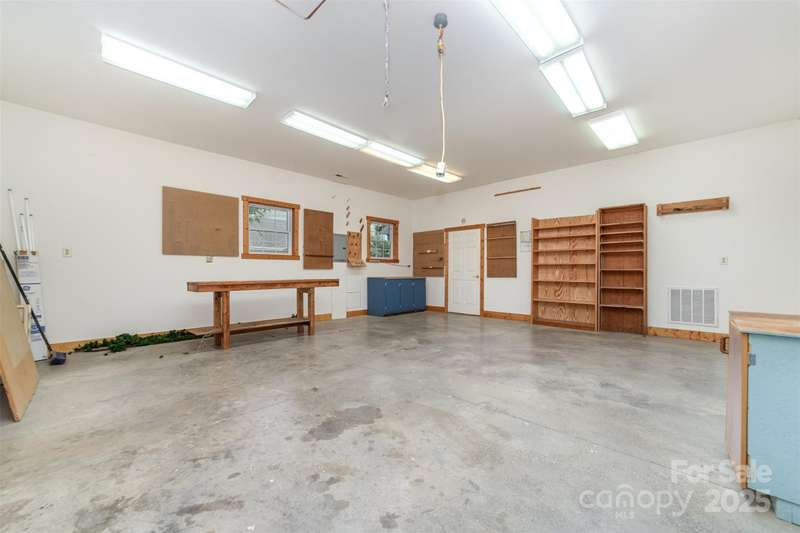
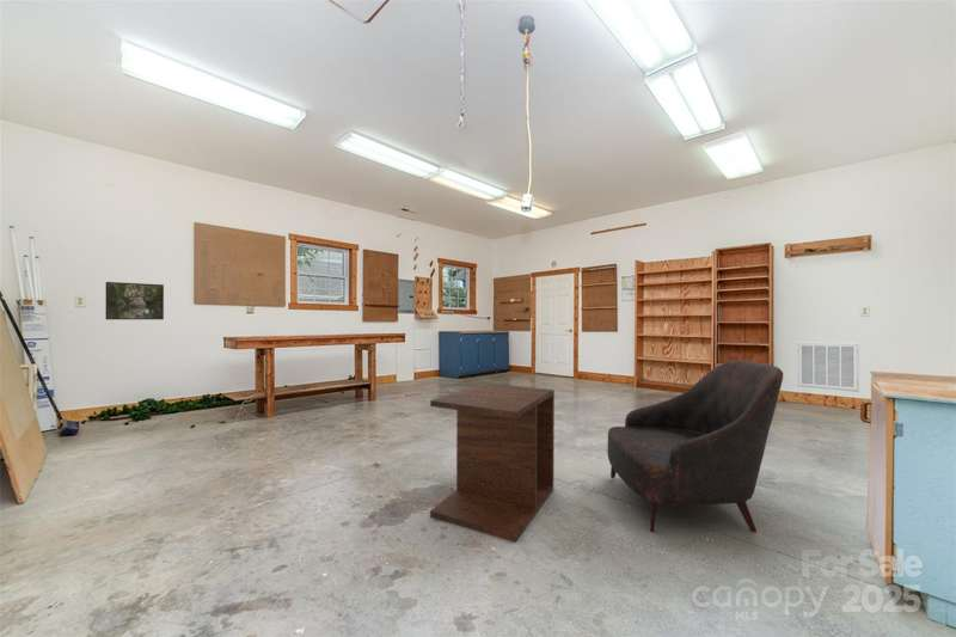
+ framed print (135, 301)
+ armchair (687, 431)
+ side table (496, 448)
